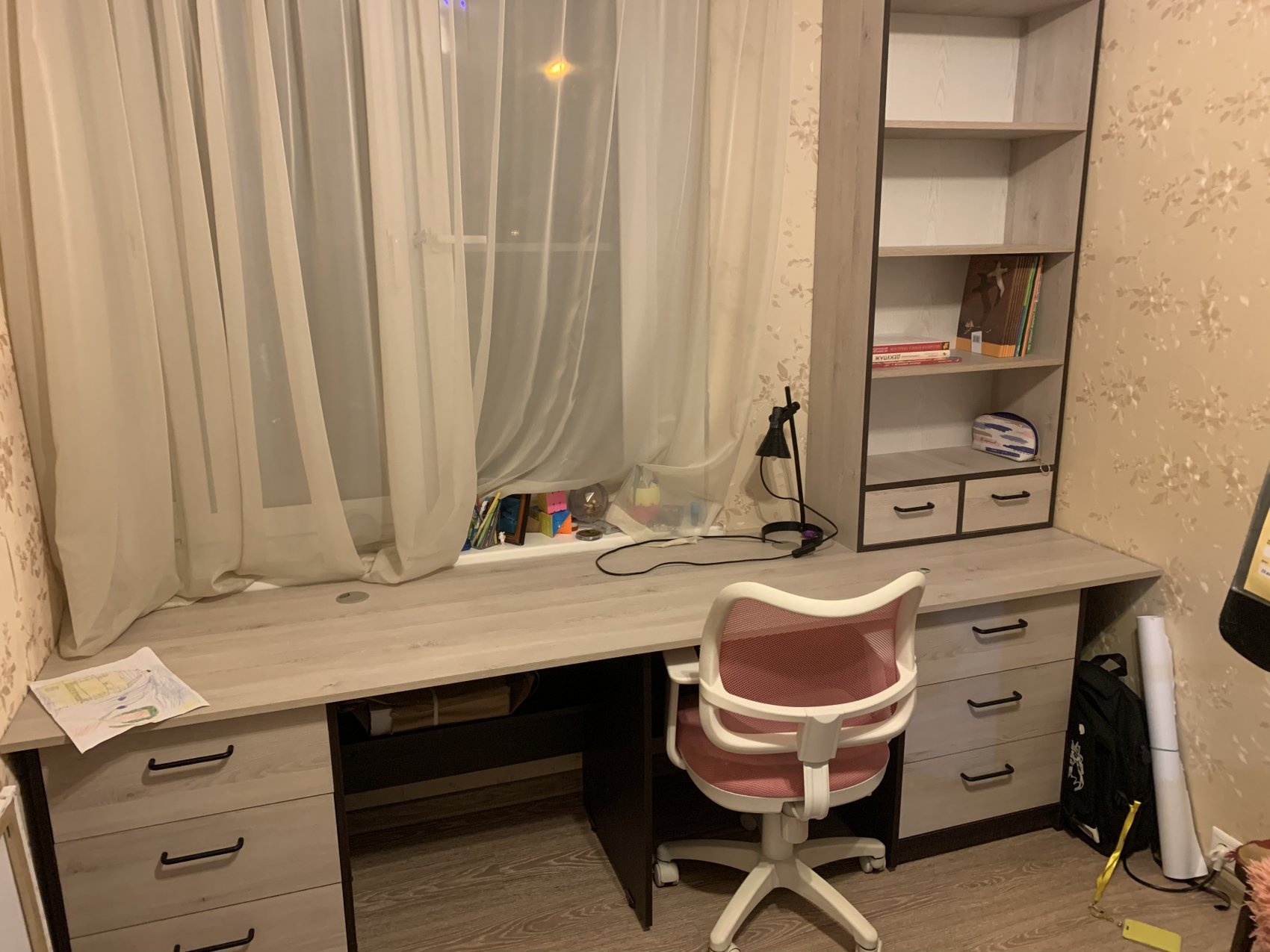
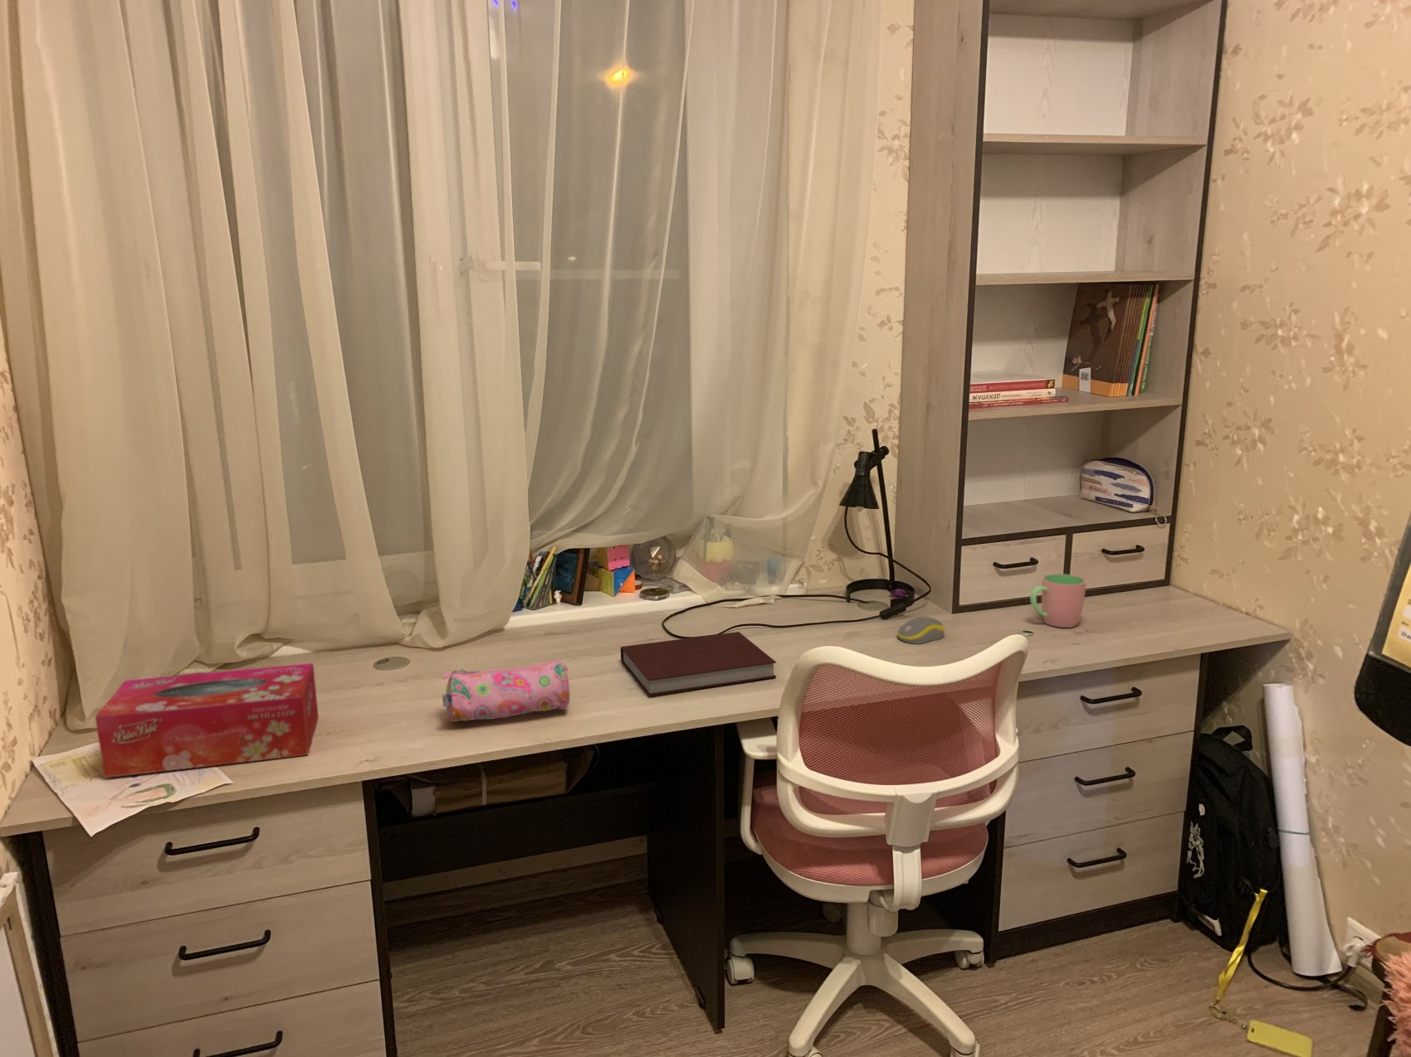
+ cup (1055, 601)
+ pencil case (507, 689)
+ tissue box (214, 716)
+ computer mouse (921, 628)
+ notebook (697, 662)
